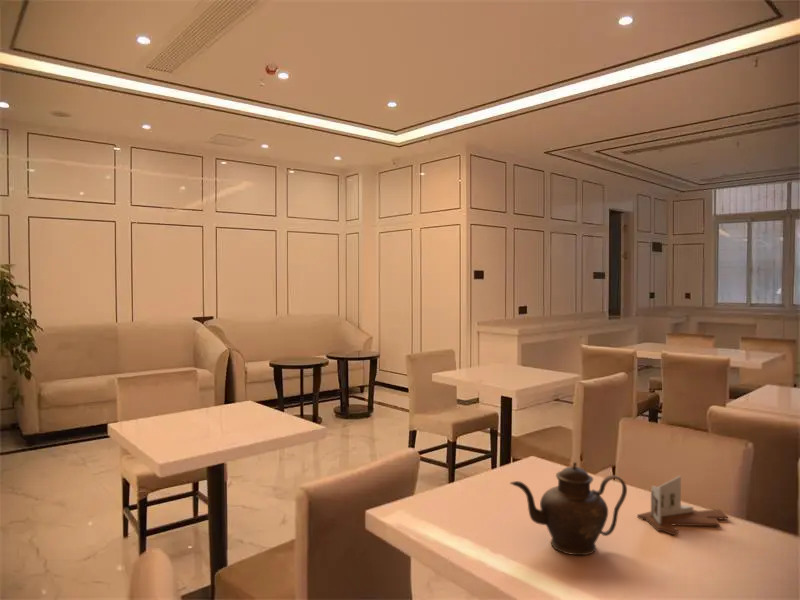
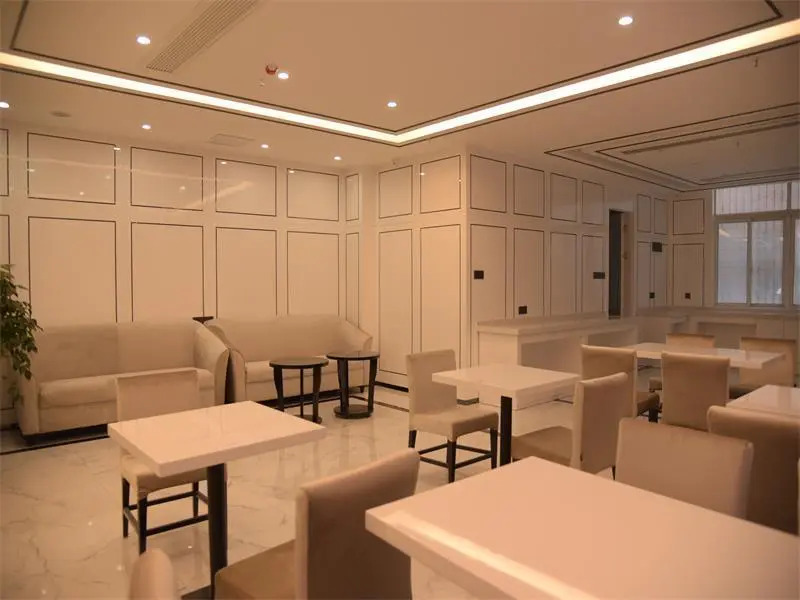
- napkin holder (680, 500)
- teapot (568, 503)
